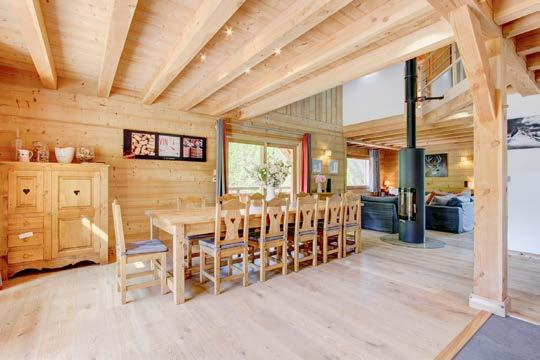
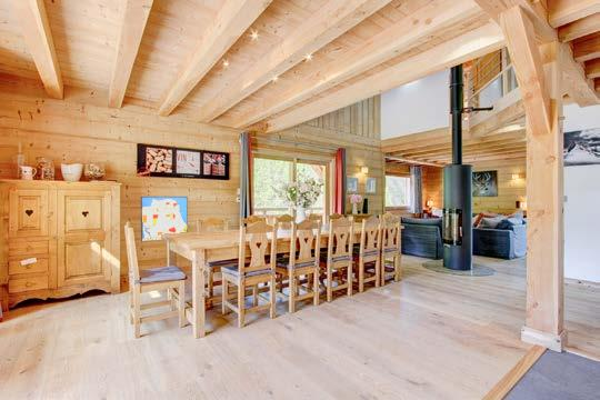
+ wall art (164, 218)
